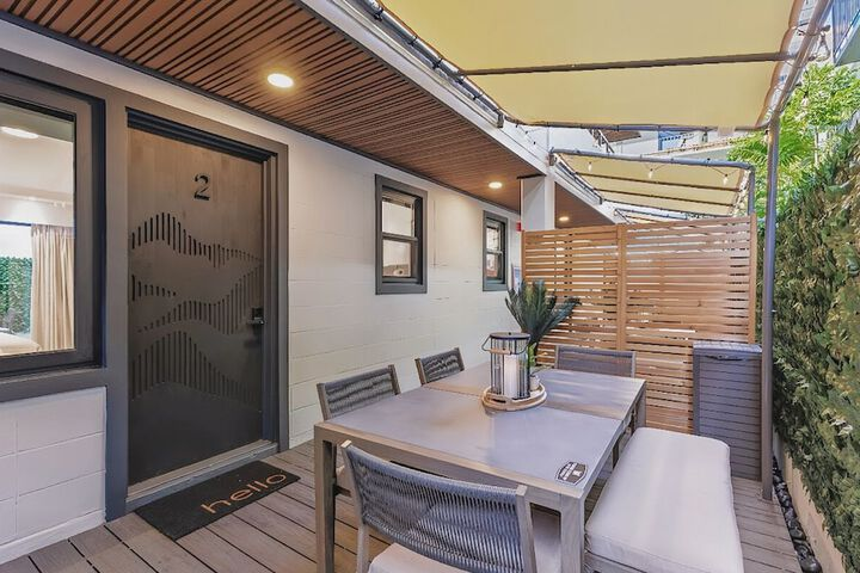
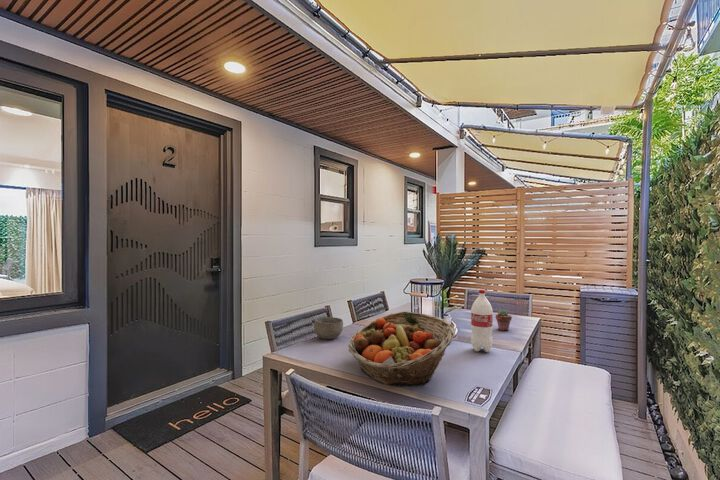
+ fruit basket (399, 344)
+ bottle (481, 320)
+ potted succulent (503, 319)
+ bowl (328, 328)
